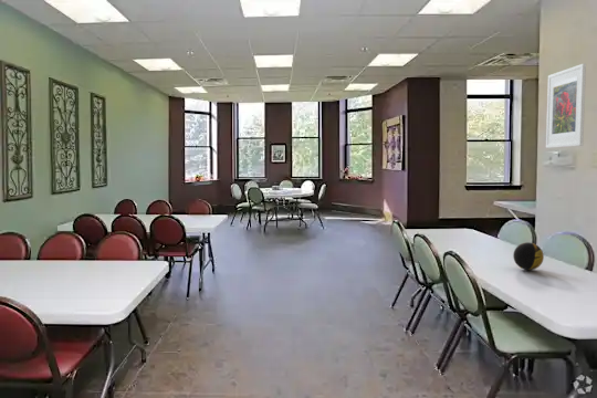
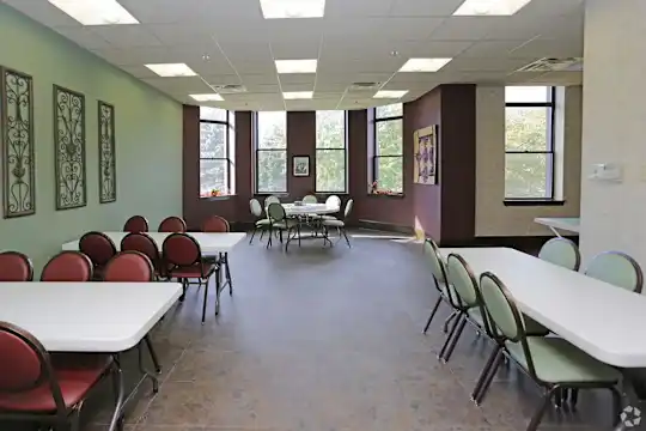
- decorative orb (527, 255)
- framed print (564, 108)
